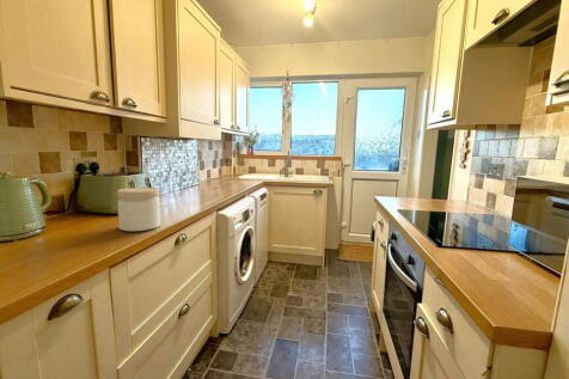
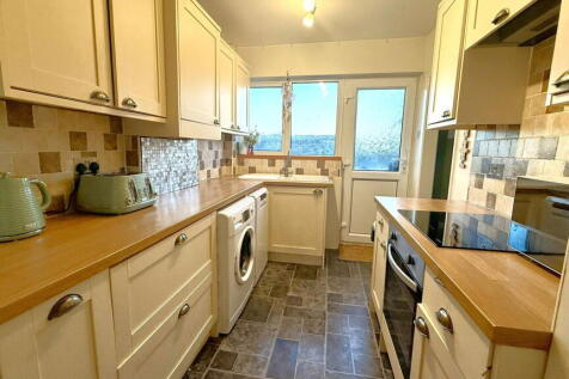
- jar (139, 208)
